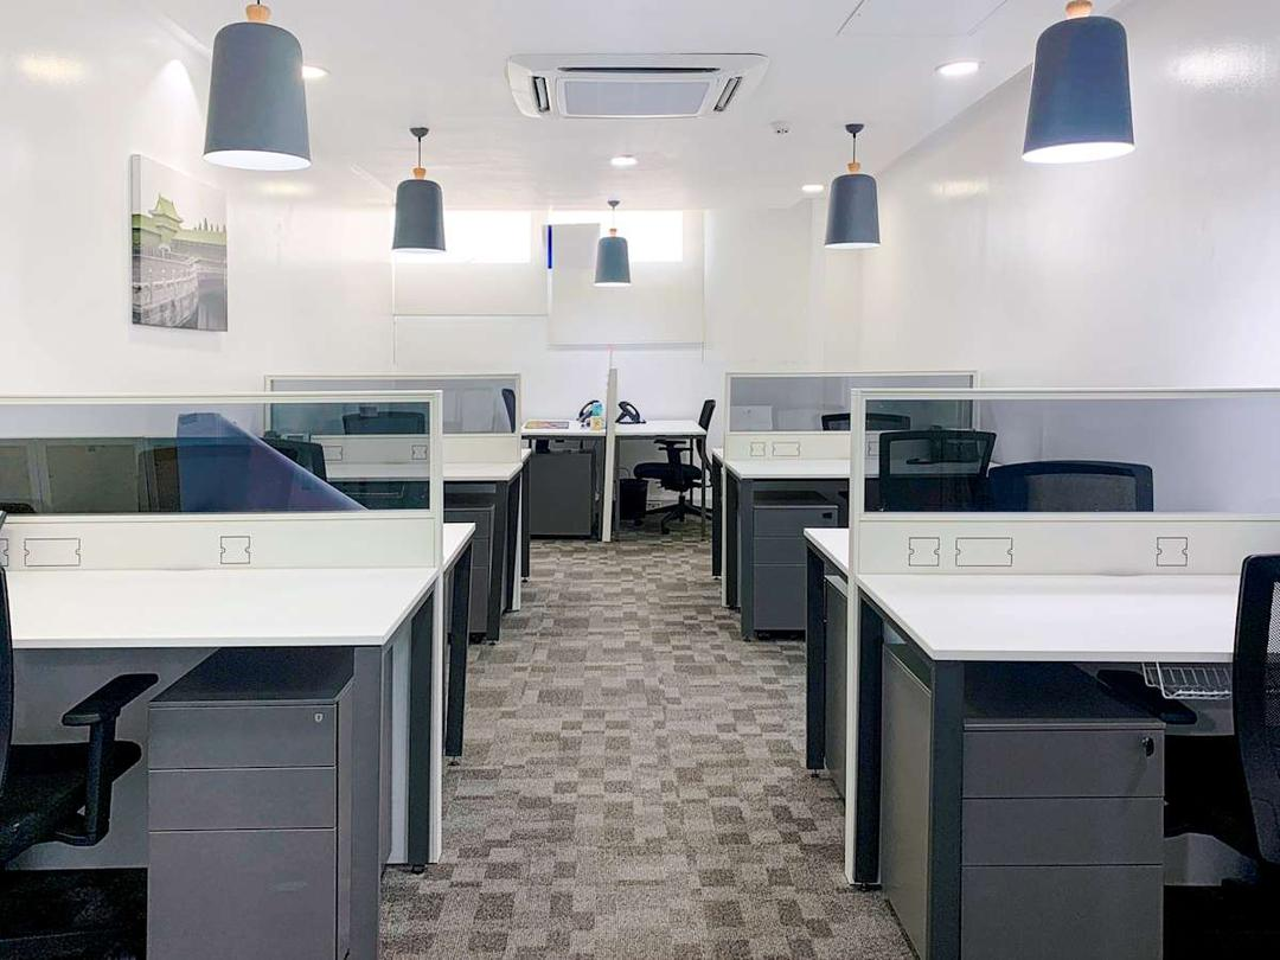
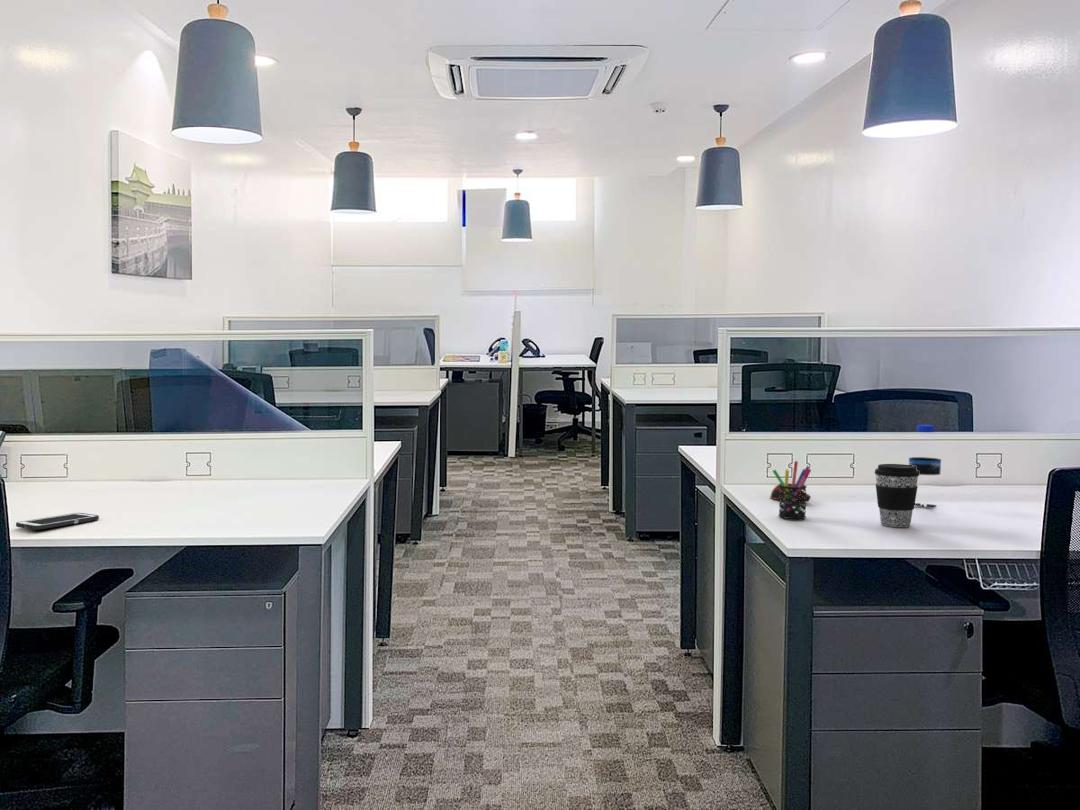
+ coffee cup (896, 495)
+ water bottle (924, 466)
+ cell phone (58, 521)
+ pen holder (789, 489)
+ computer mouse (790, 489)
